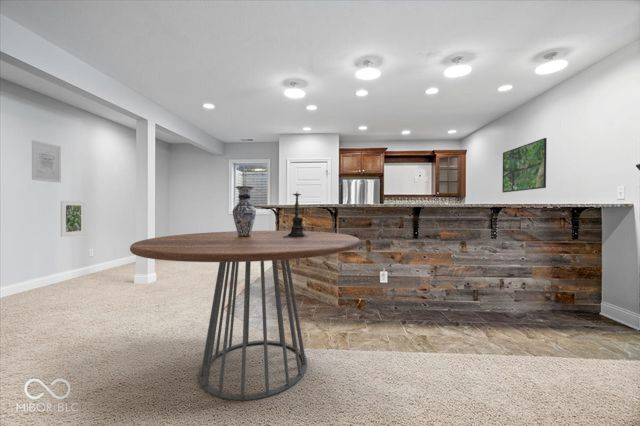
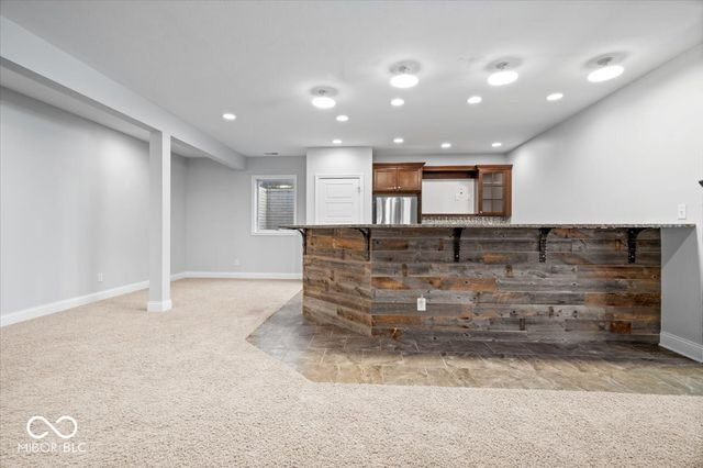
- wall art (46, 162)
- vase (244, 210)
- candle holder (296, 211)
- dining table (249, 301)
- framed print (521, 168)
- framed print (73, 218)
